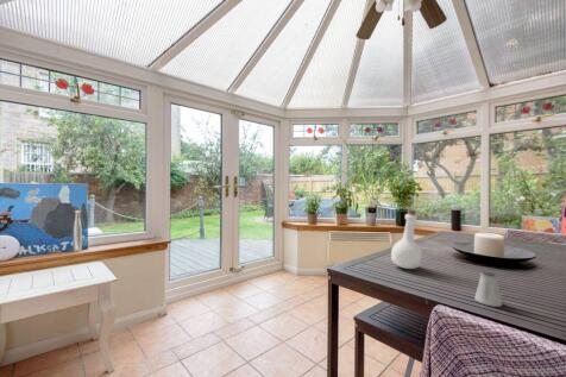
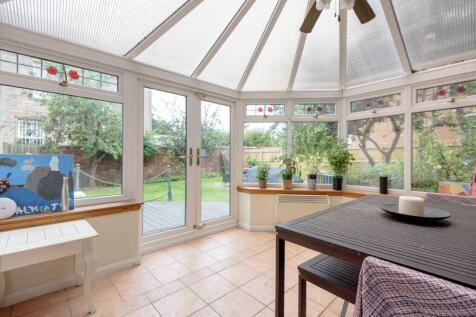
- bottle (405, 238)
- saltshaker (488, 287)
